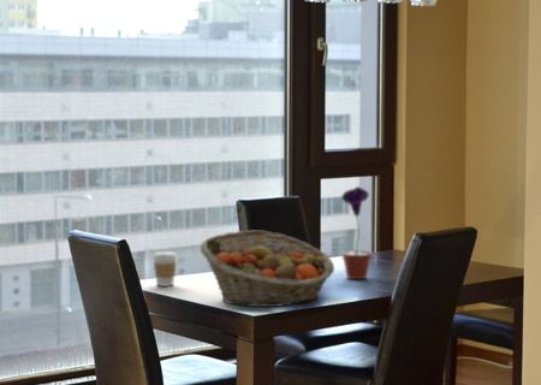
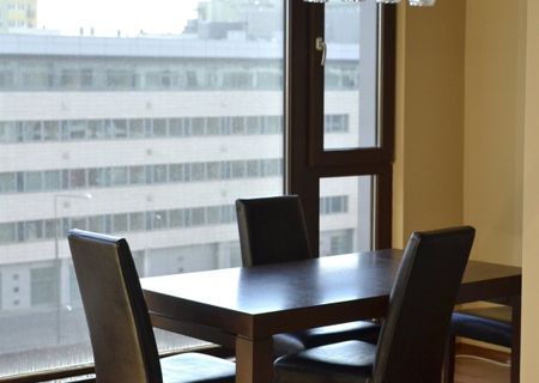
- potted flower (357, 232)
- fruit basket (267, 267)
- coffee cup (165, 268)
